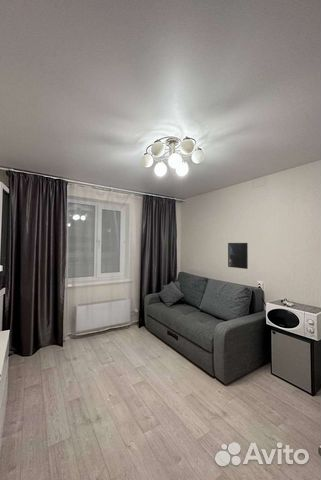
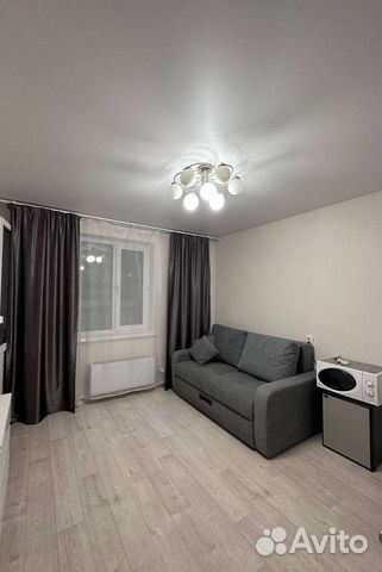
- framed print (237, 255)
